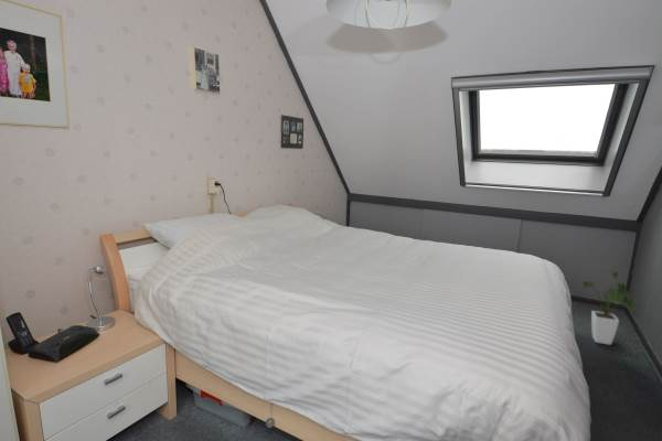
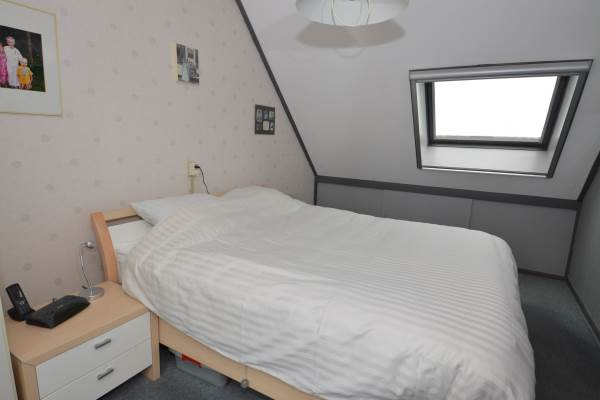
- house plant (600, 309)
